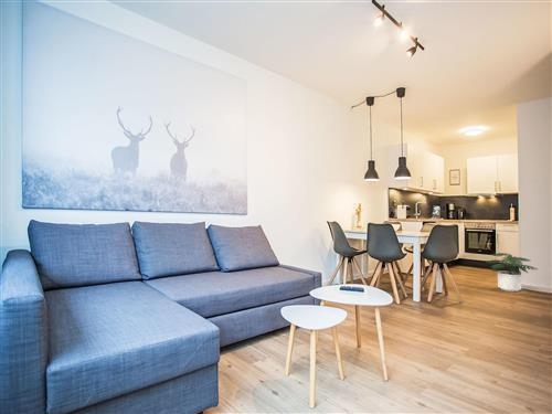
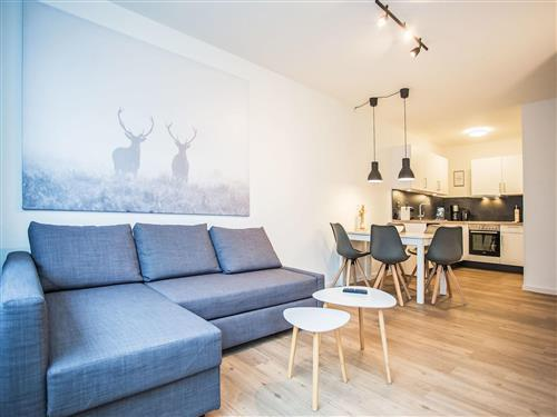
- potted plant (510, 272)
